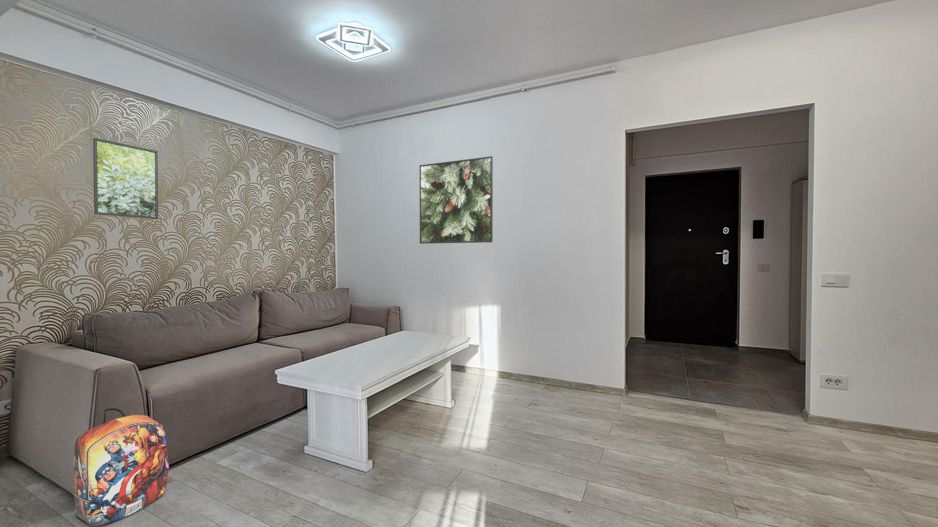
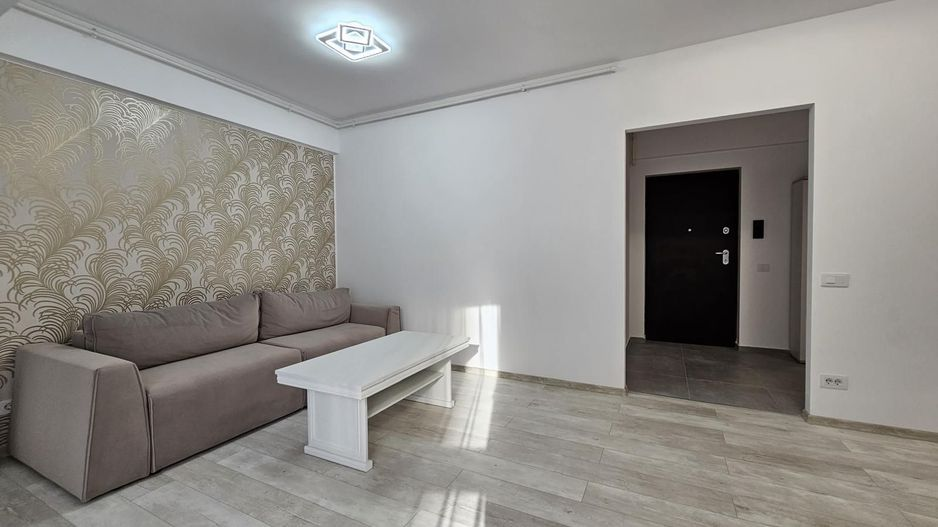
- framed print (454, 202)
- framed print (127, 180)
- backpack (121, 460)
